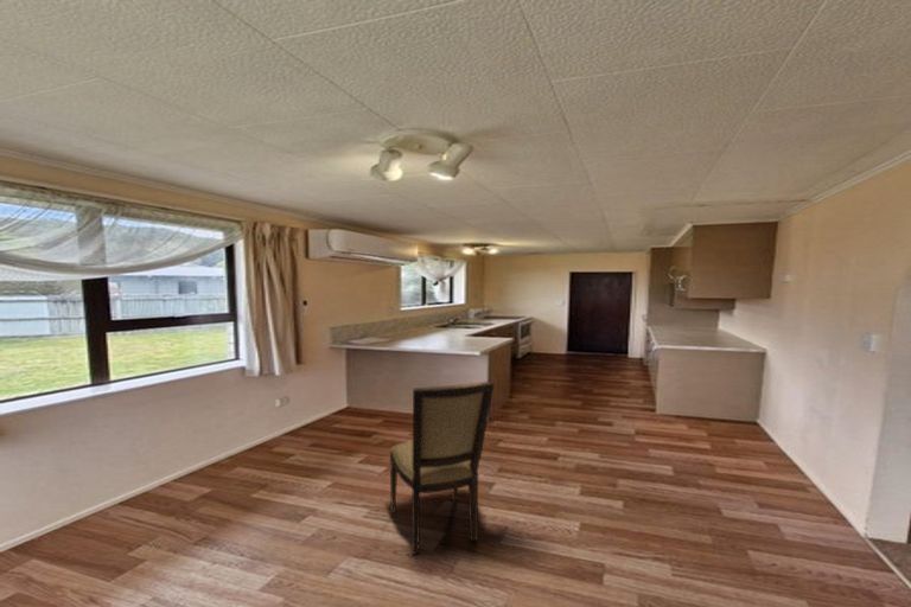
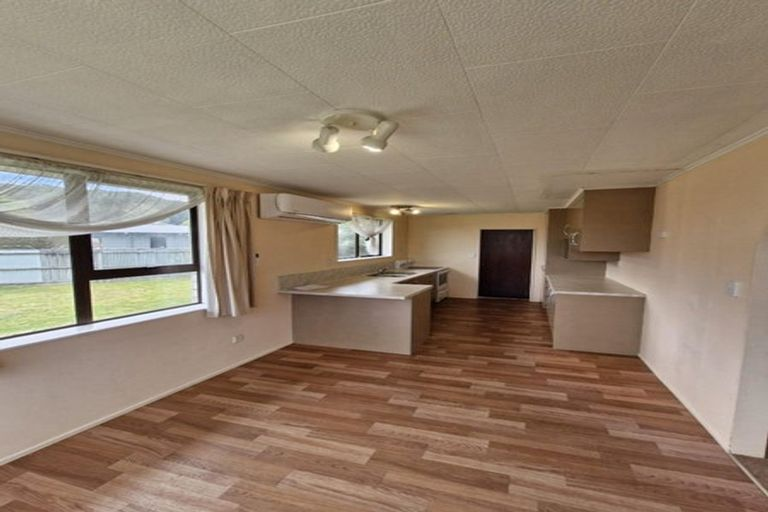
- dining chair (438, 452)
